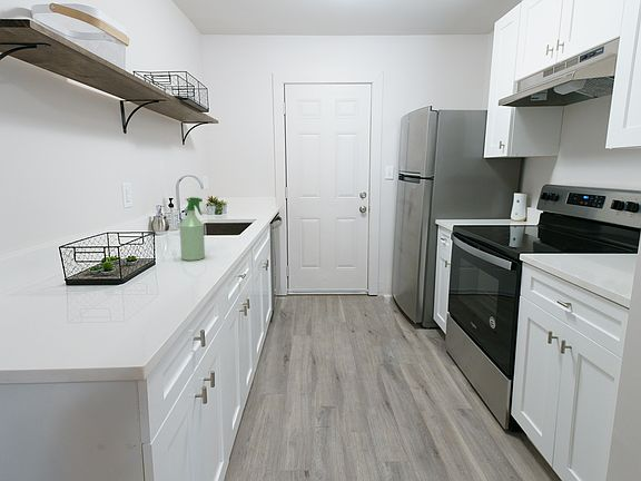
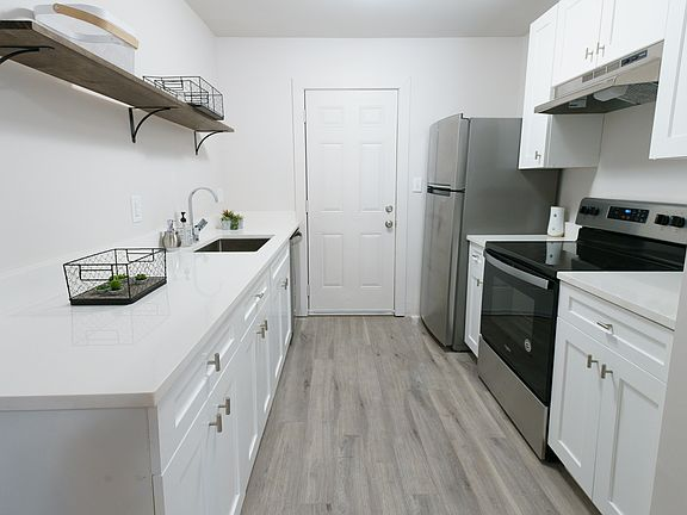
- spray bottle (191, 227)
